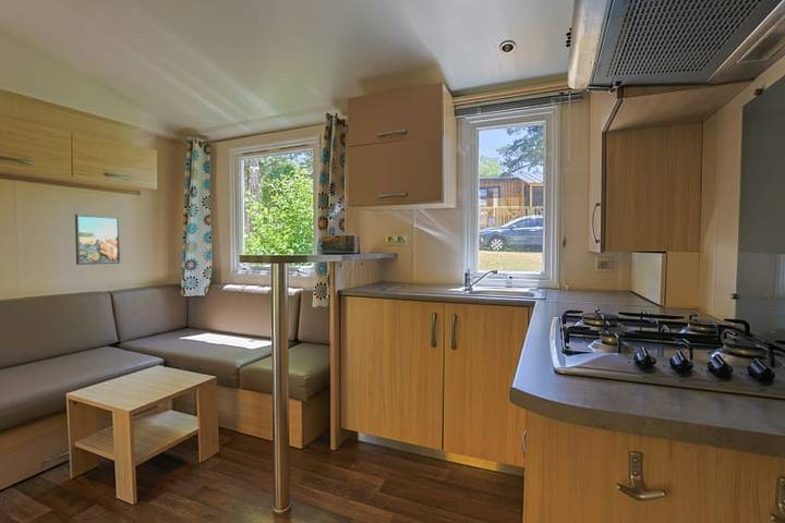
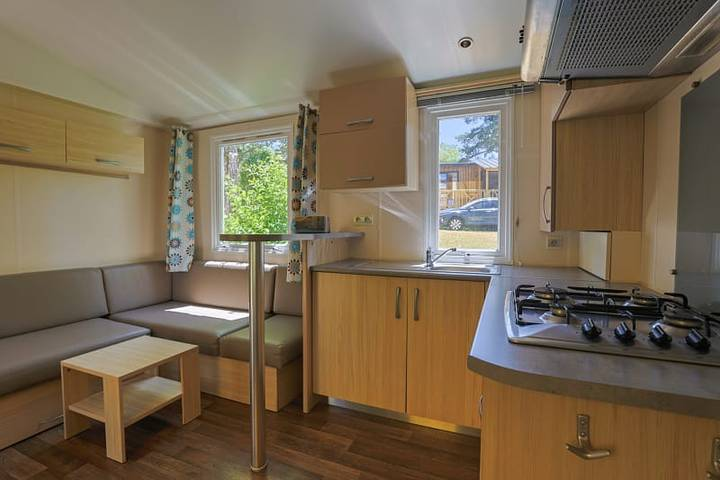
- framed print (98, 240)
